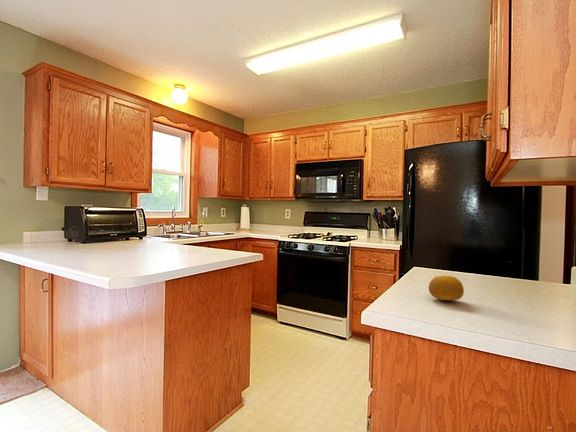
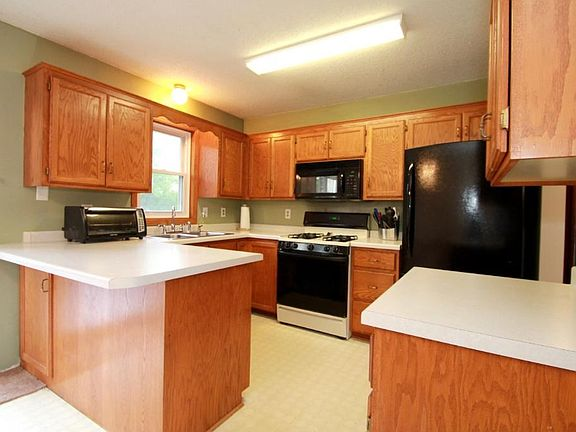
- fruit (445, 288)
